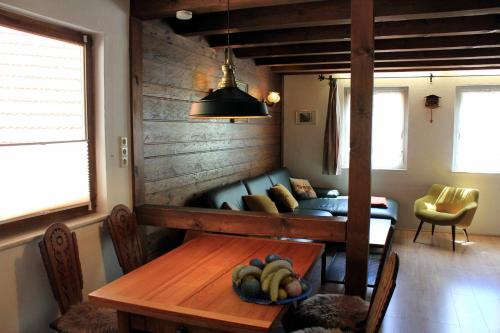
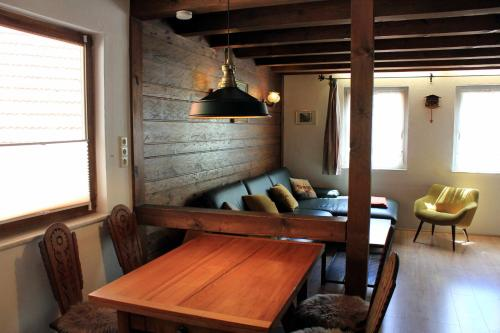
- fruit bowl (272, 273)
